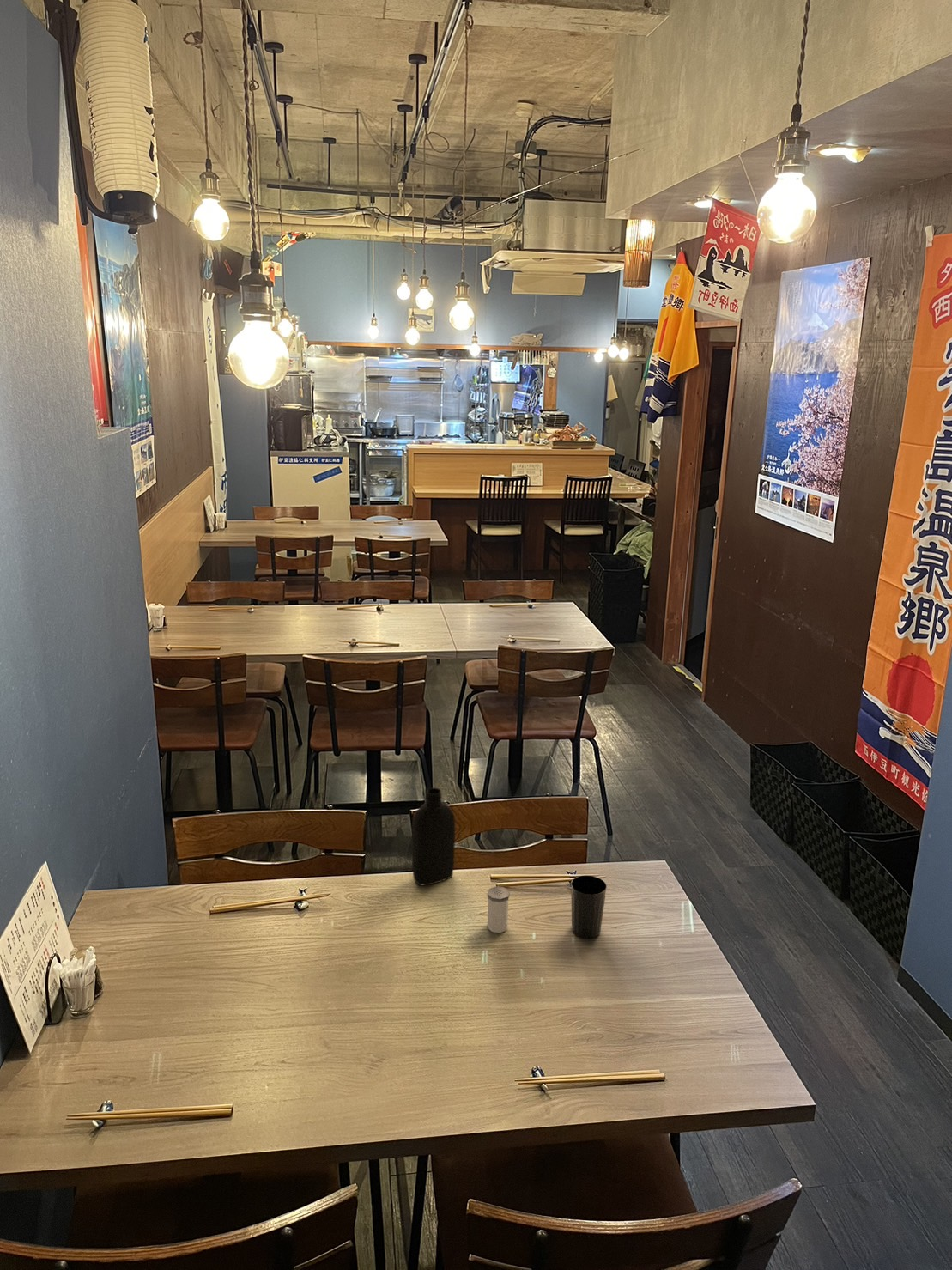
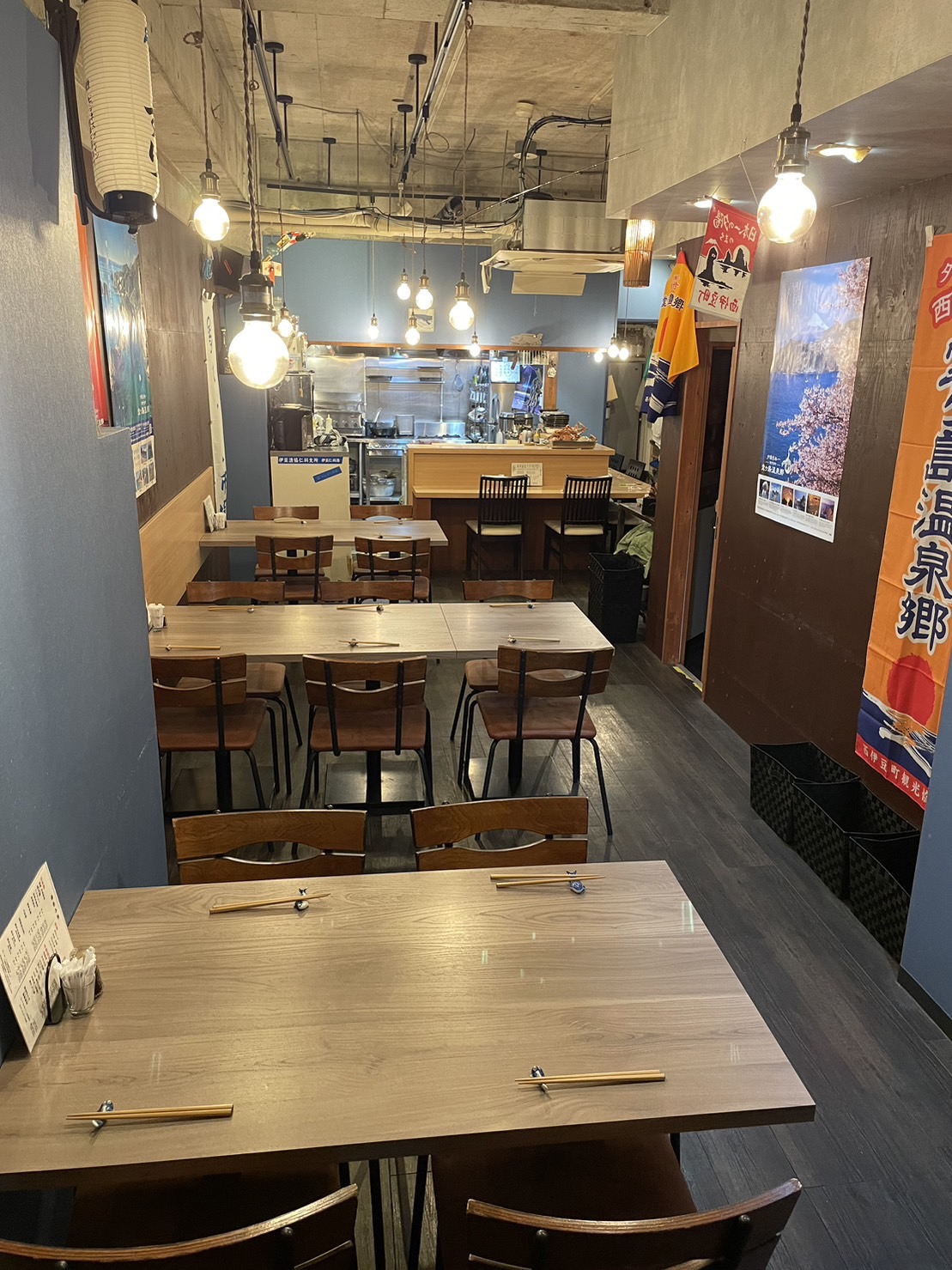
- salt shaker (498, 909)
- cup (587, 908)
- bottle (434, 836)
